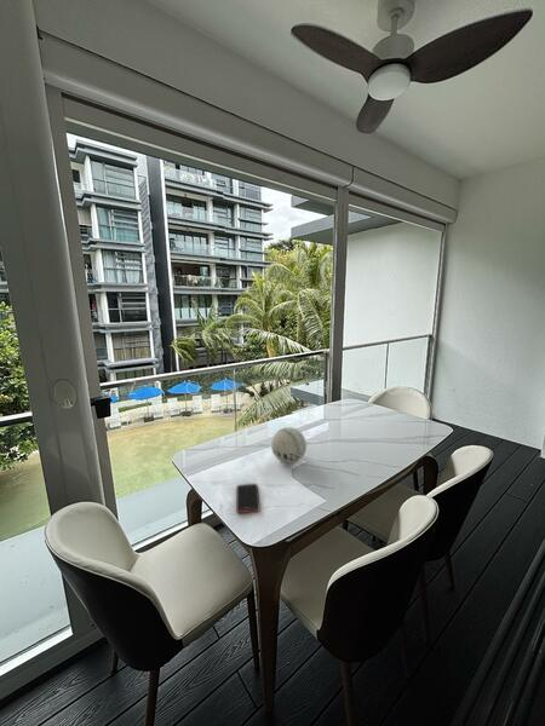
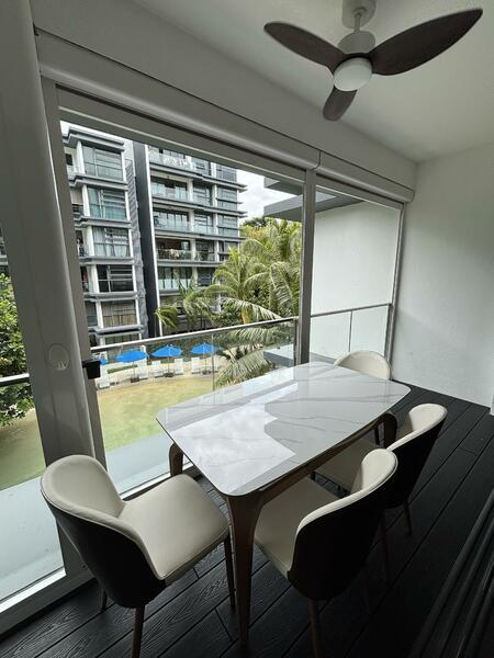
- cell phone (247, 497)
- decorative ball (288, 444)
